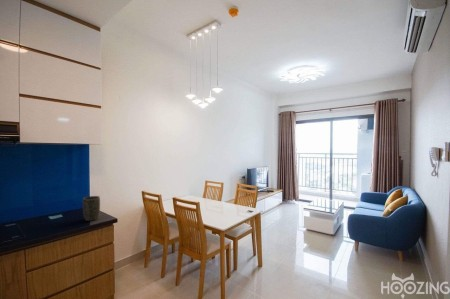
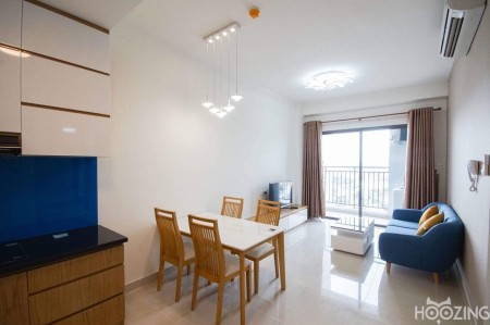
- plant pot (91, 208)
